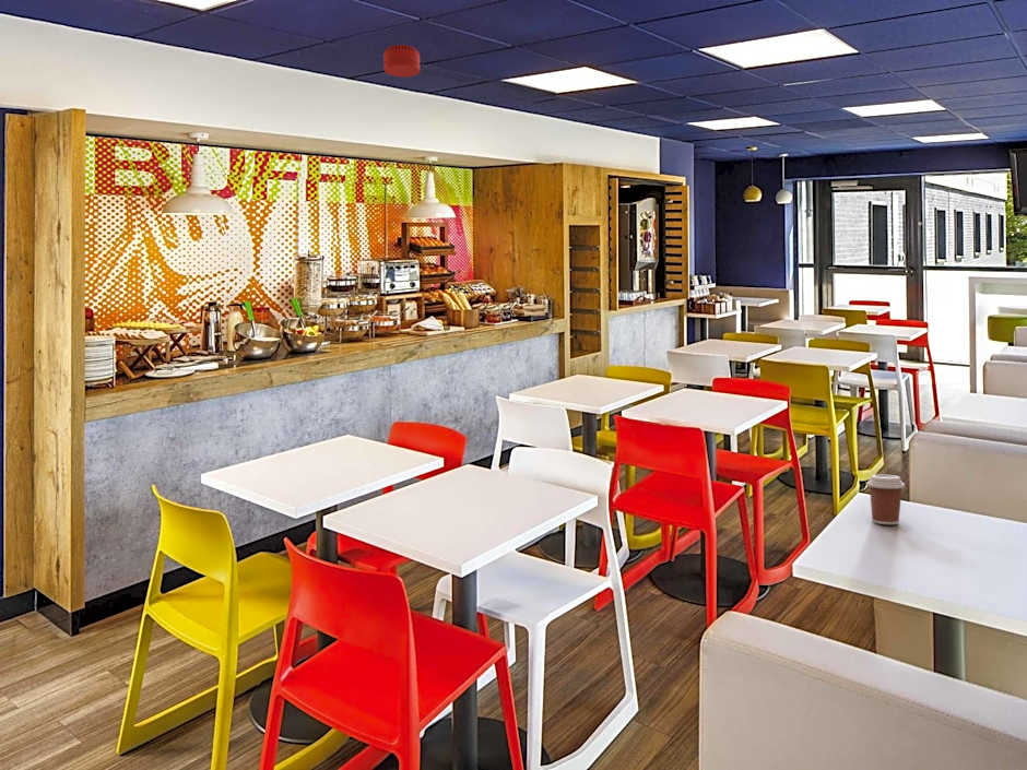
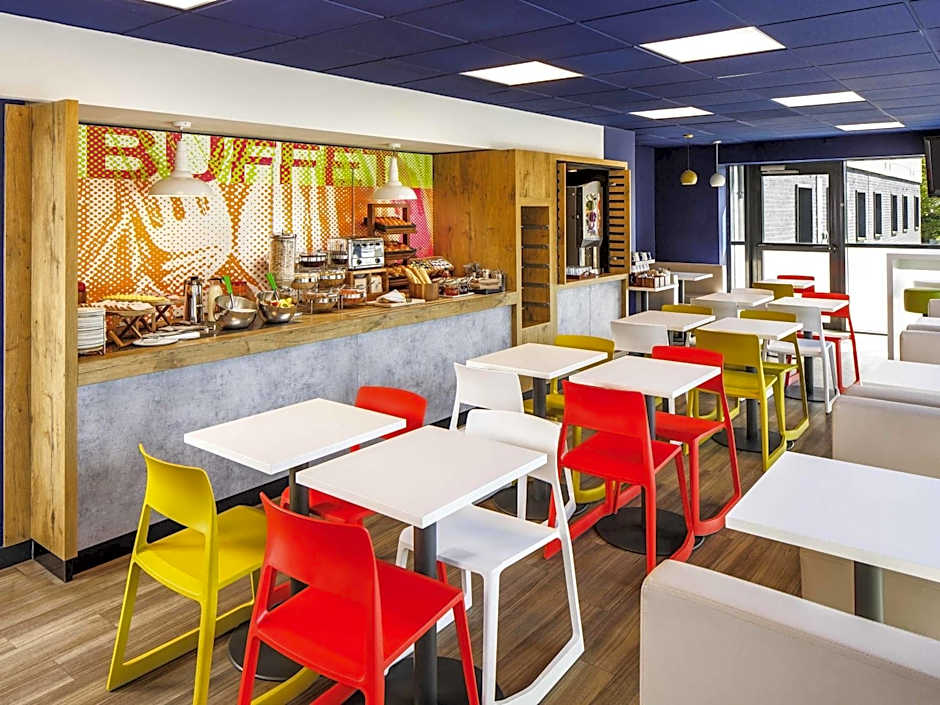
- smoke detector (401, 60)
- coffee cup (885, 499)
